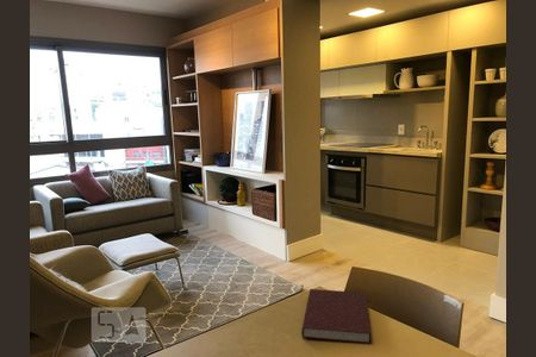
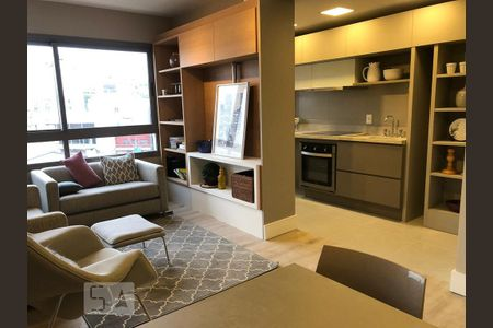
- notebook (336, 313)
